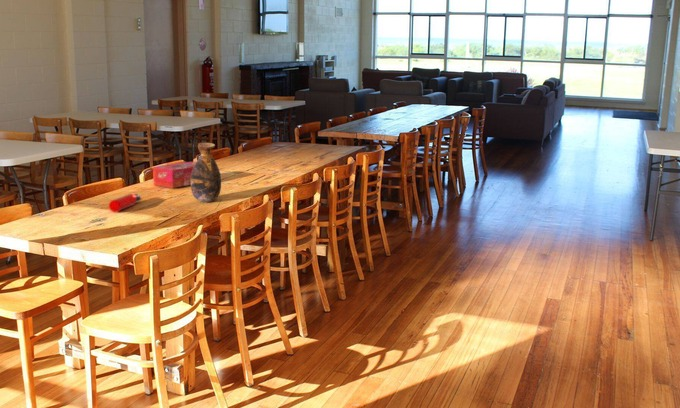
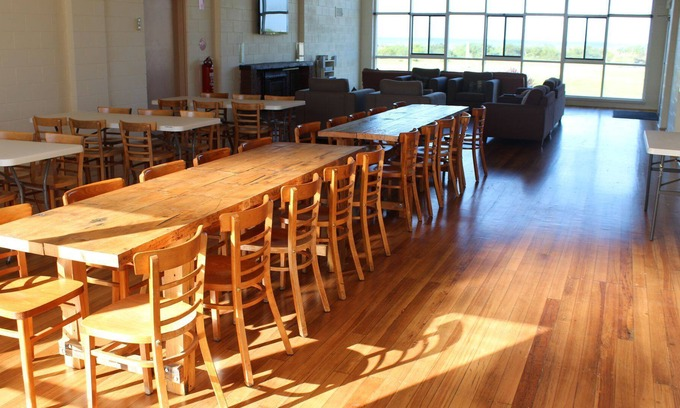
- vase (205, 172)
- tissue box (182, 174)
- water bottle (127, 201)
